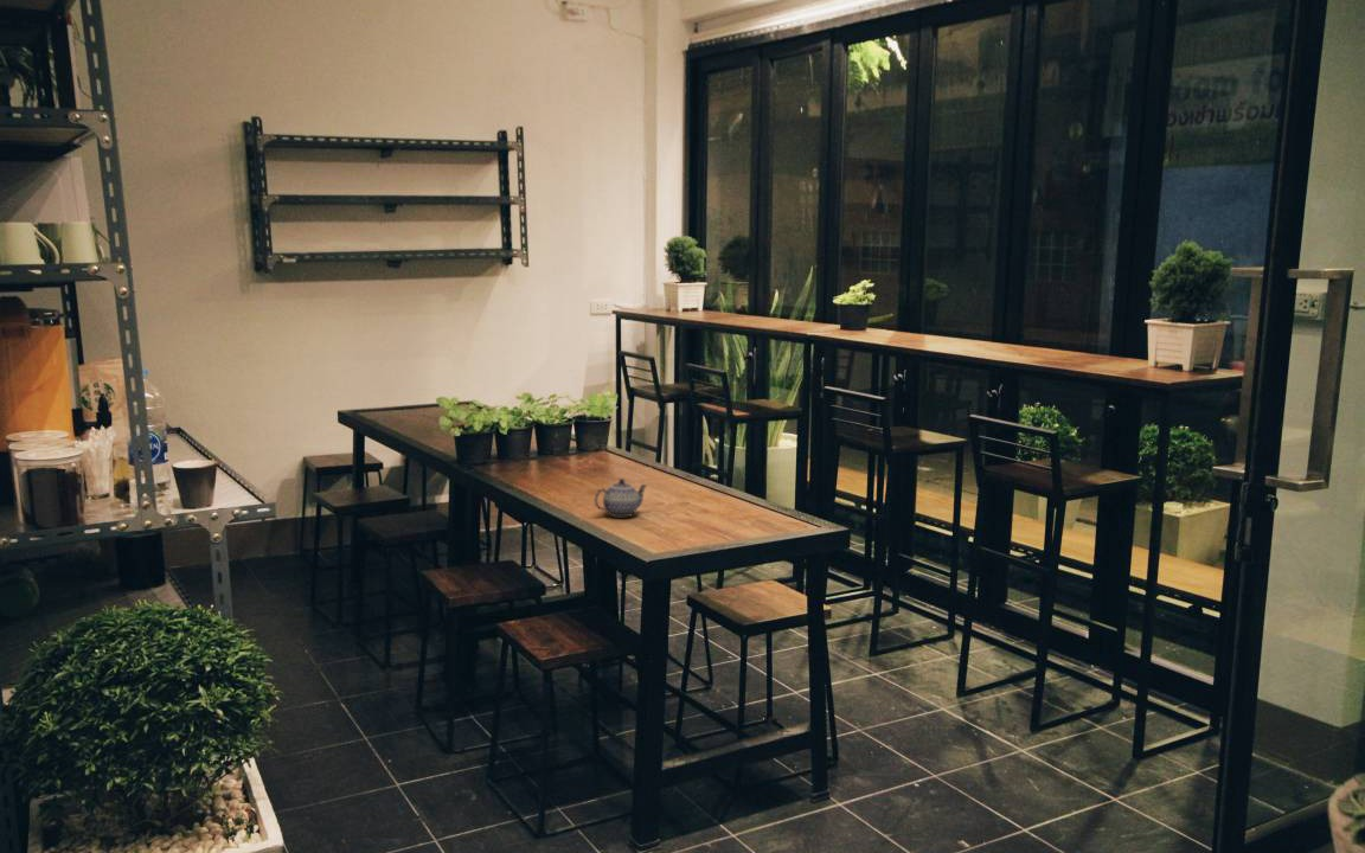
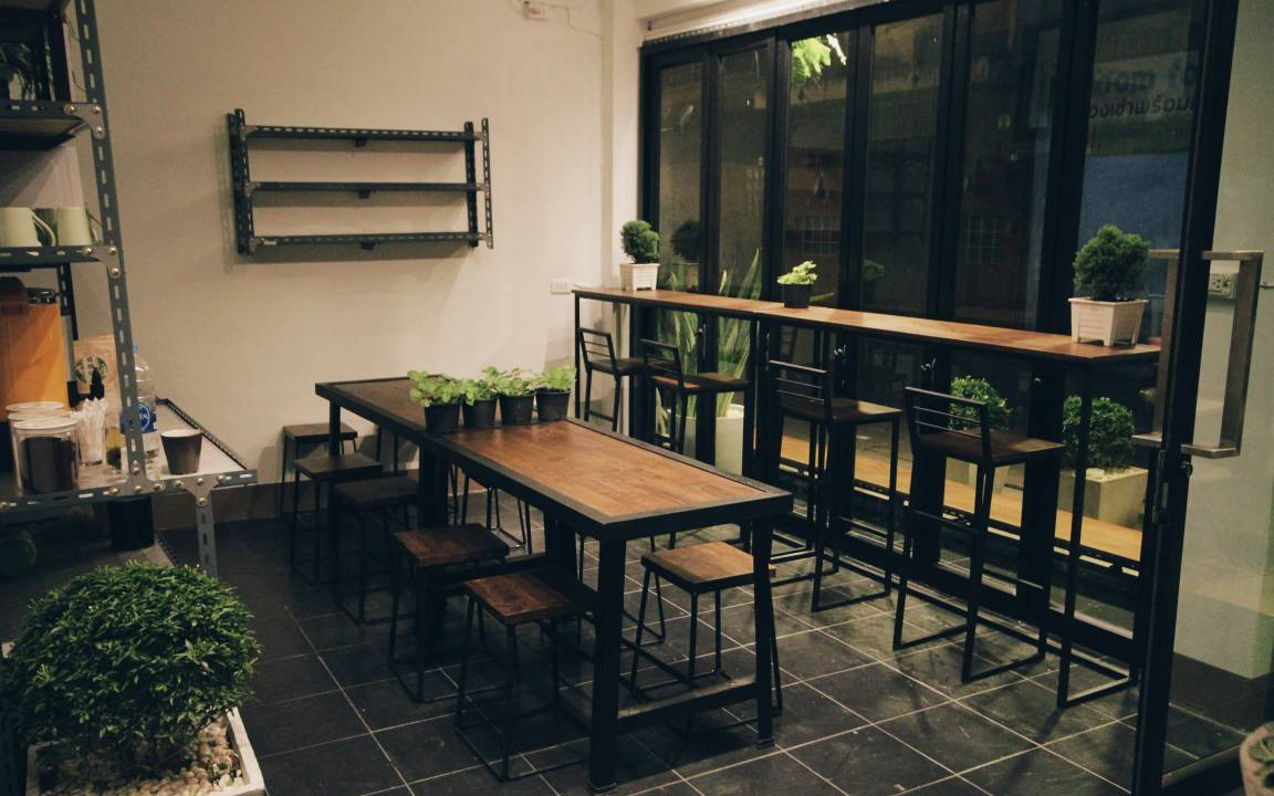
- teapot (621, 496)
